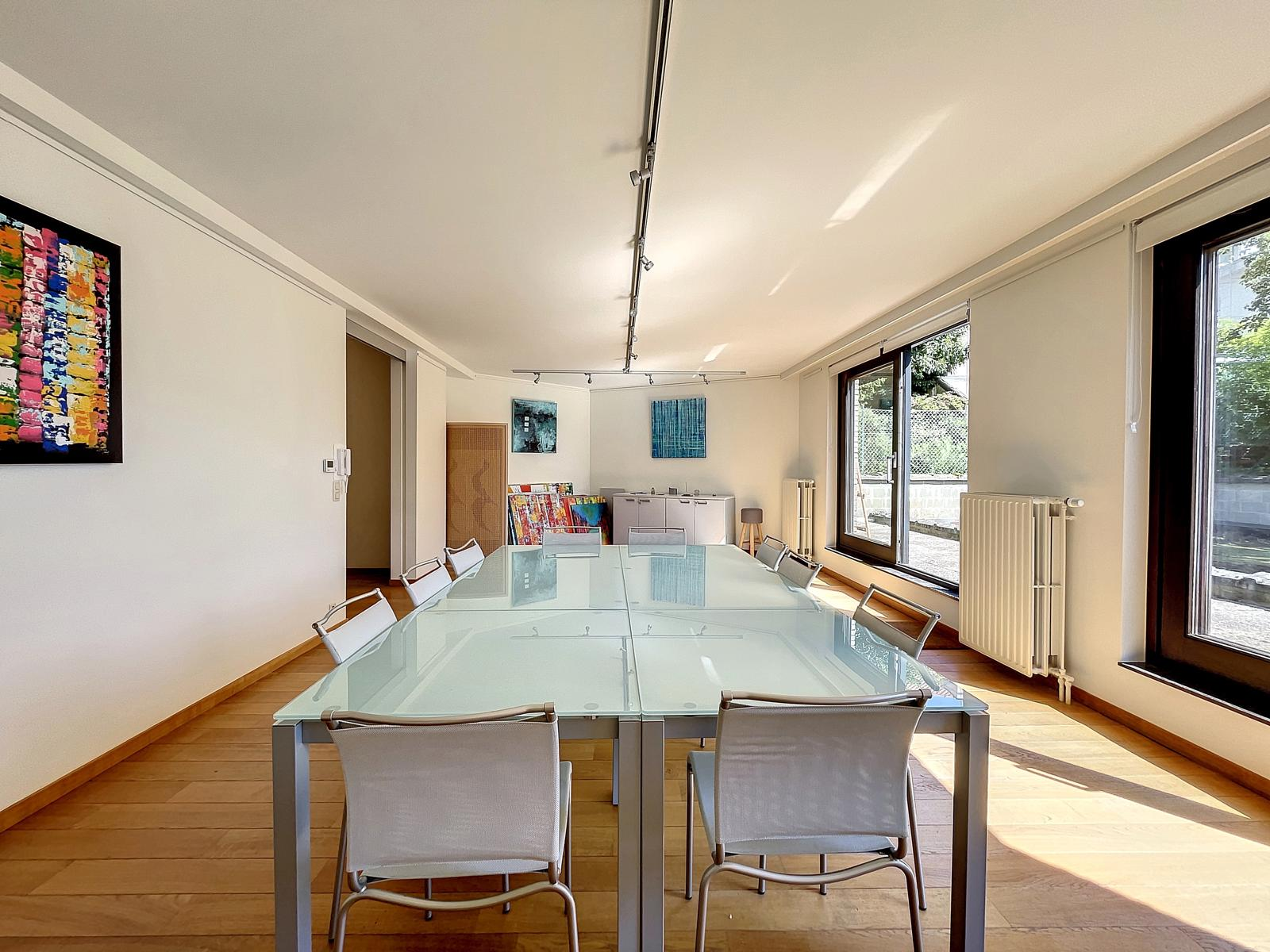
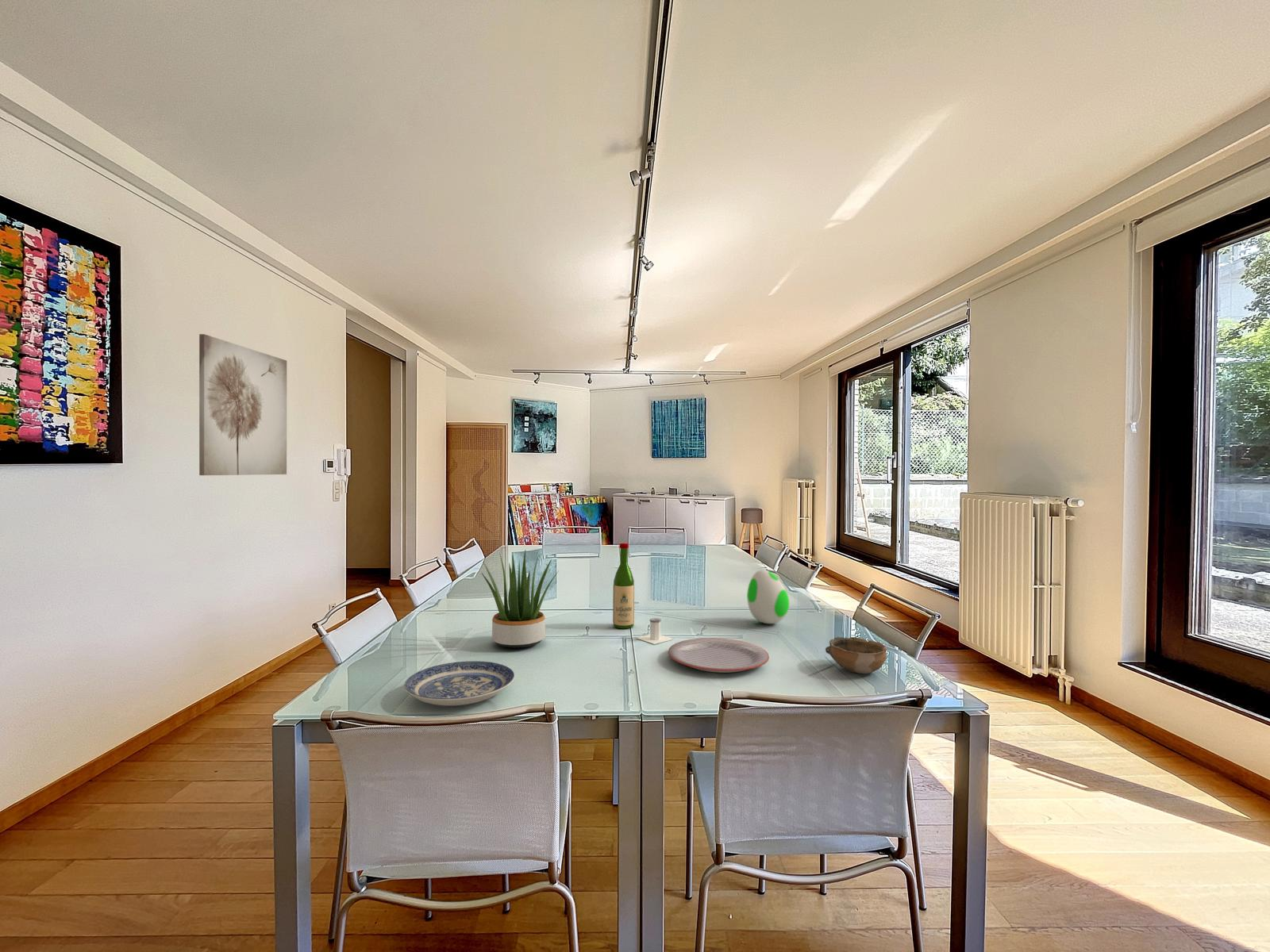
+ plate (718, 656)
+ decorative egg (768, 597)
+ potted plant (518, 598)
+ salt shaker (655, 628)
+ plate (460, 685)
+ bowl (857, 656)
+ wine bottle (623, 585)
+ wall art (248, 412)
